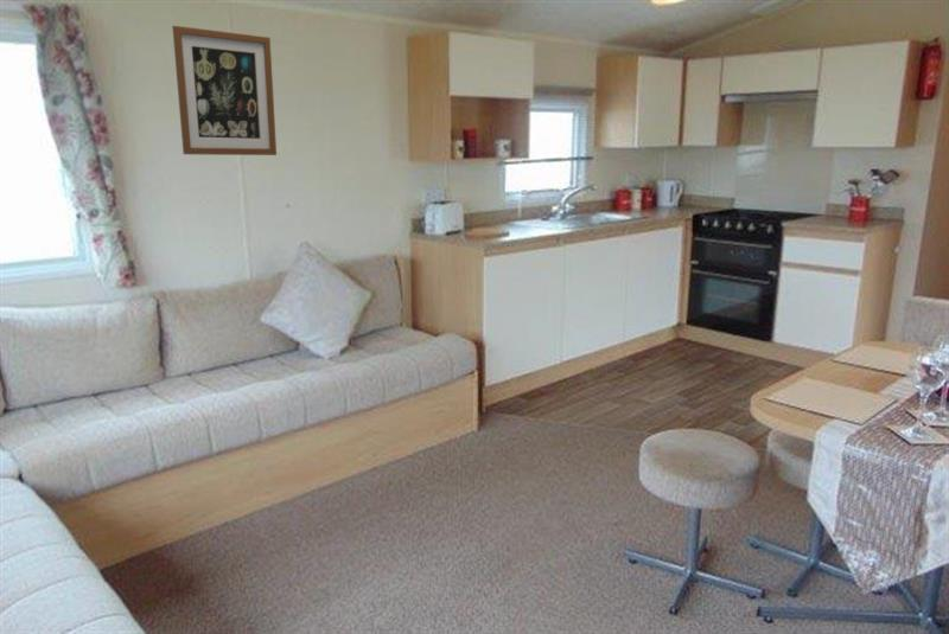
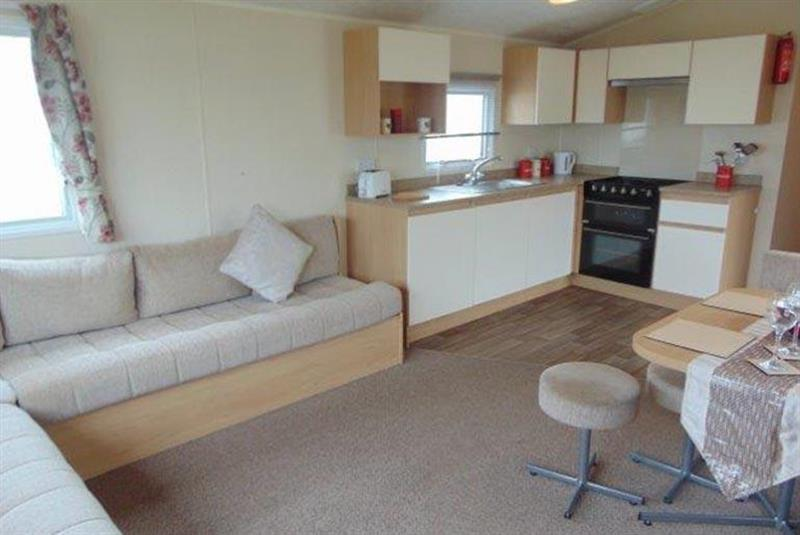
- wall art (227, 94)
